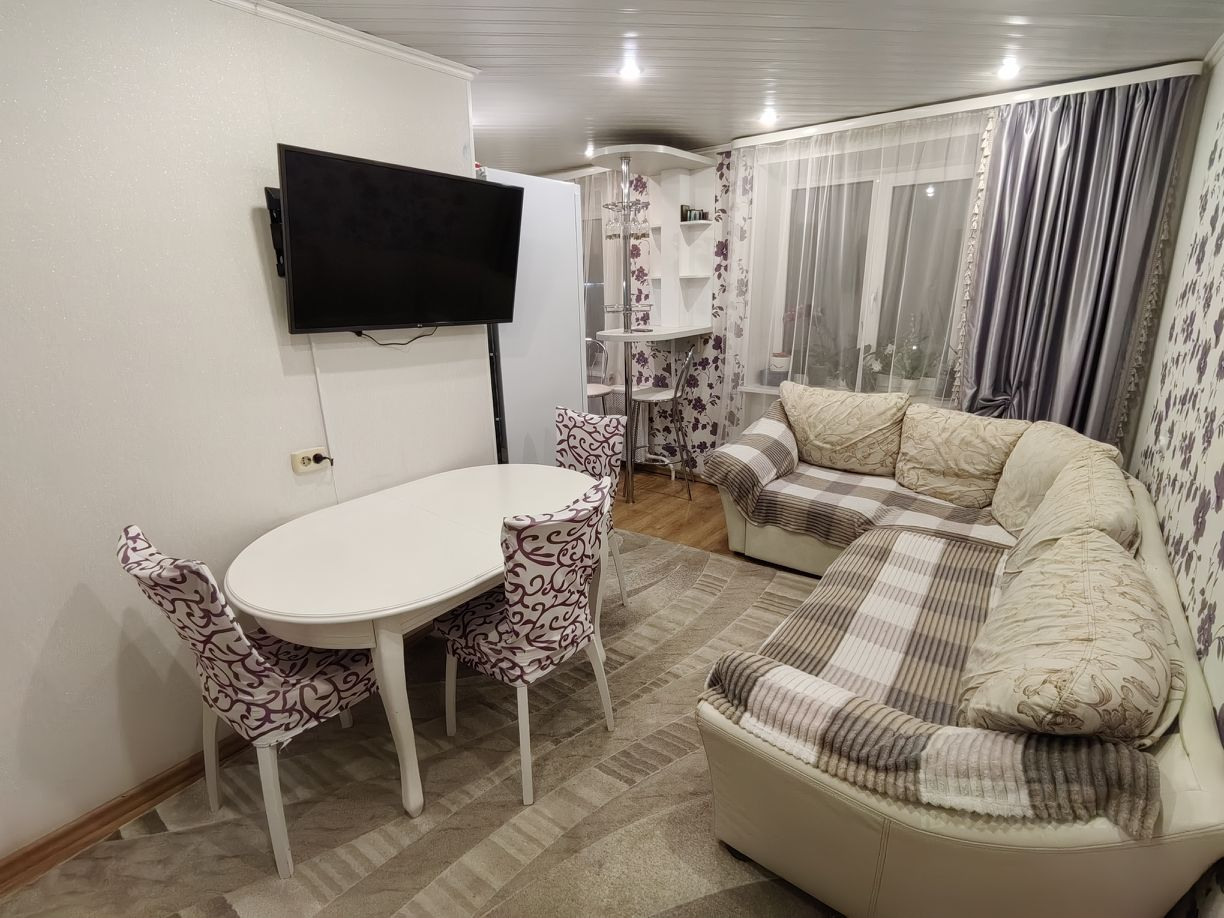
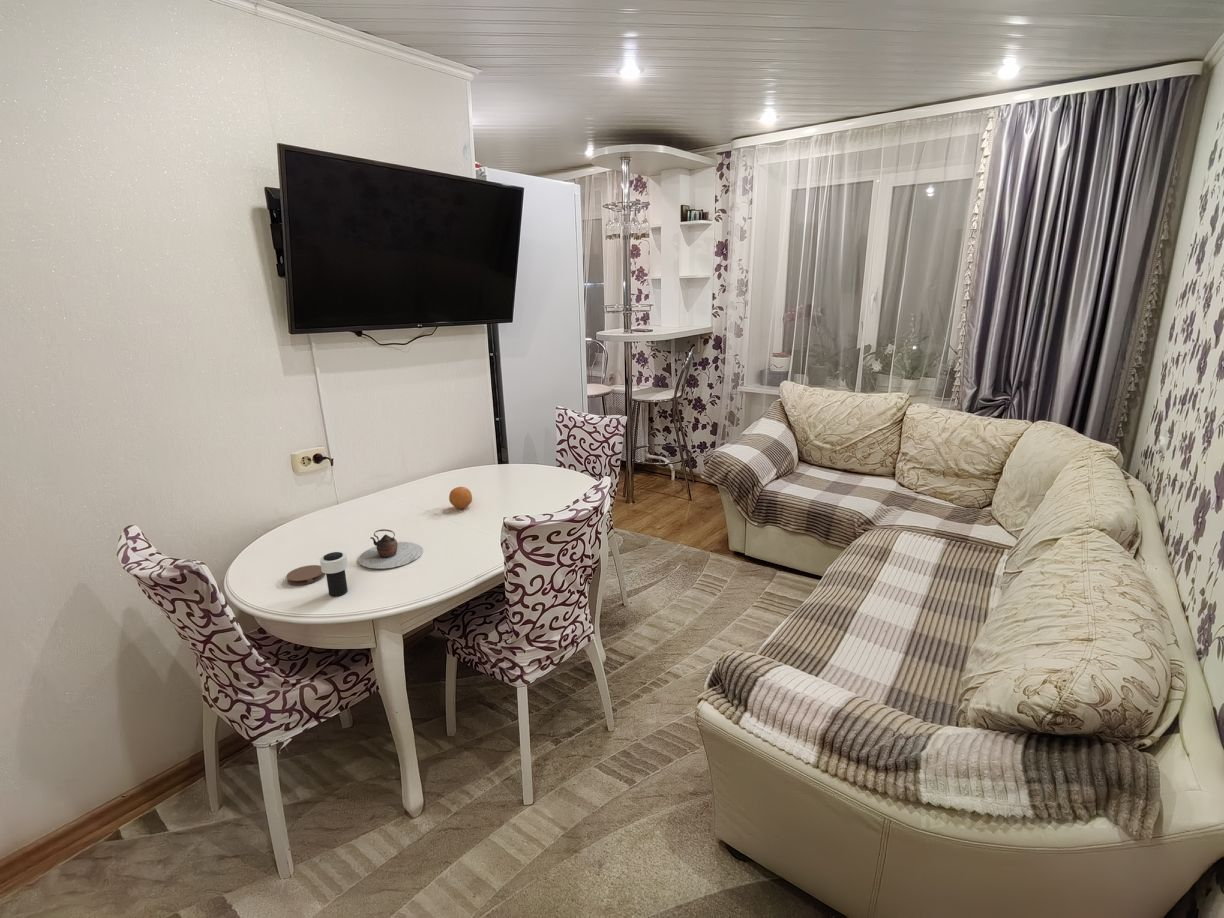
+ fruit (460, 497)
+ teapot (389, 541)
+ coaster (306, 574)
+ cup (335, 574)
